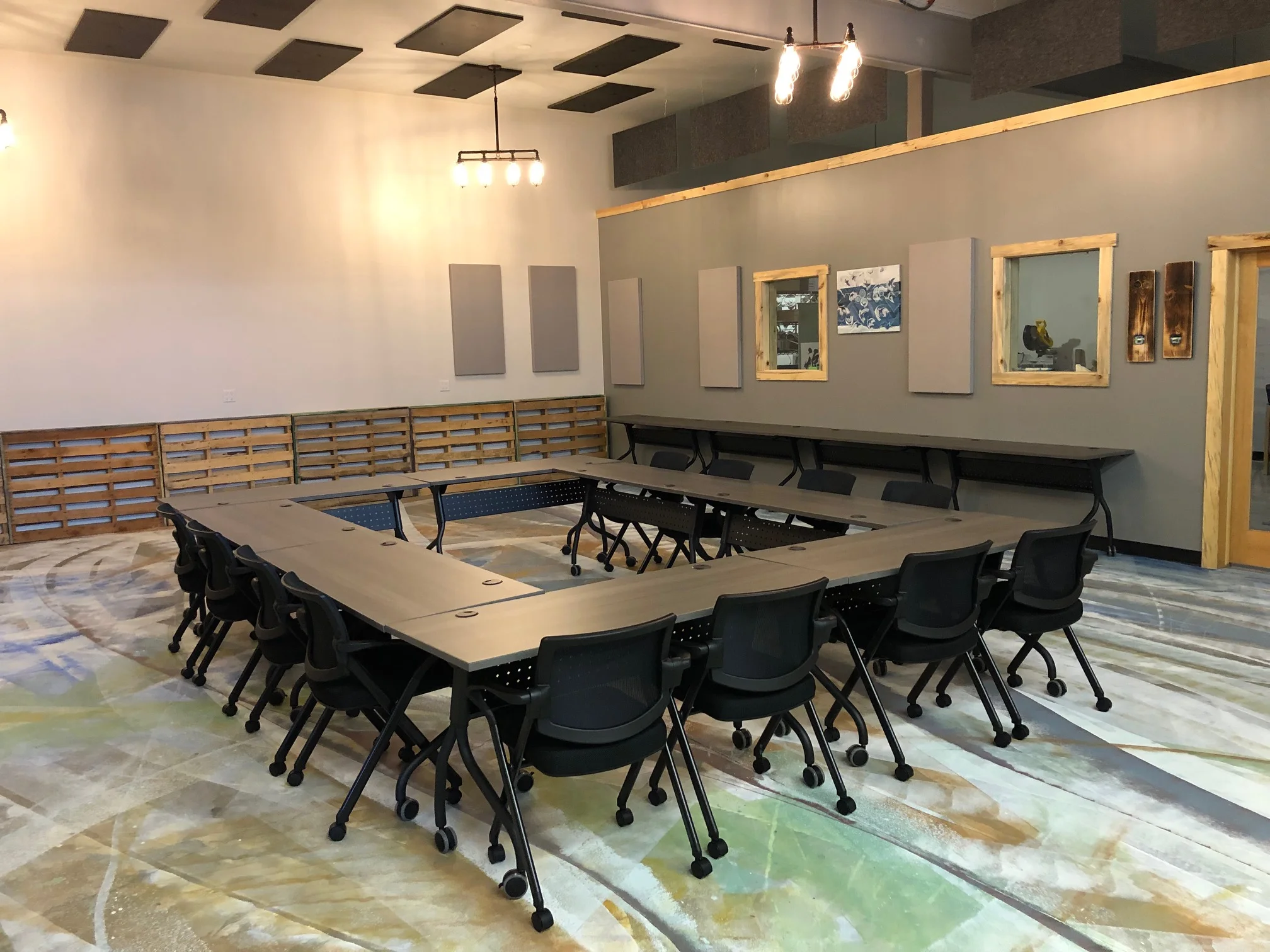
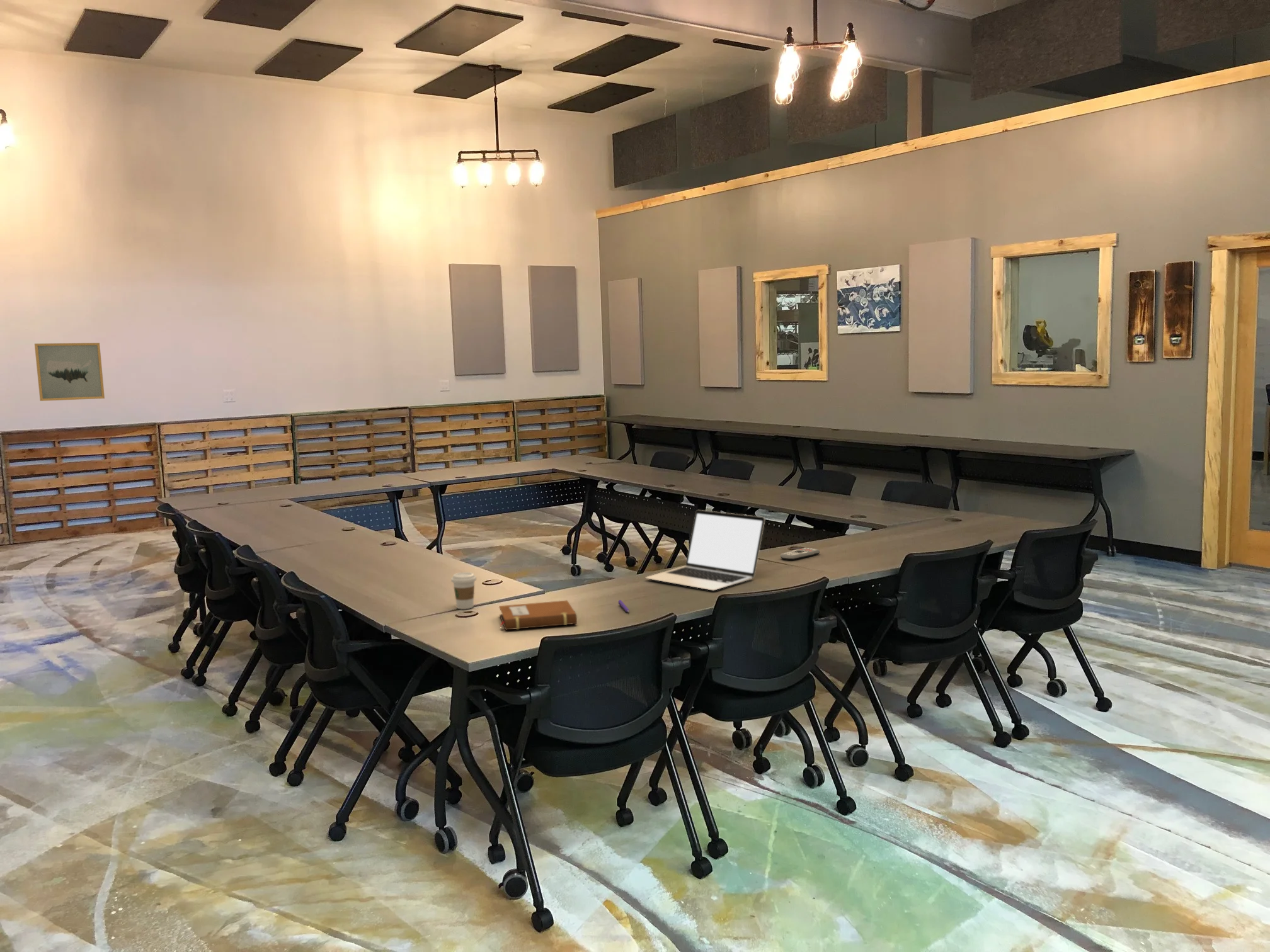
+ remote control (799, 553)
+ laptop (704, 548)
+ notebook (535, 615)
+ wall art (70, 371)
+ pen (624, 606)
+ coffee cup (464, 591)
